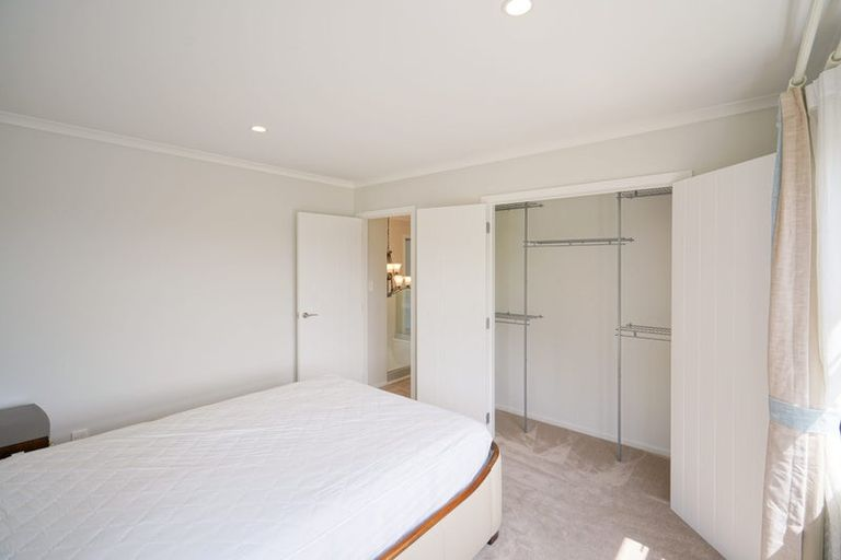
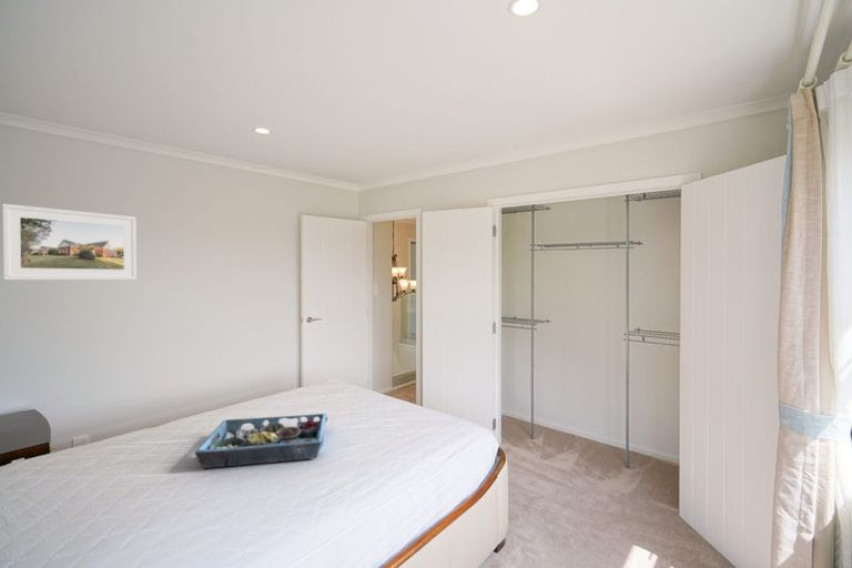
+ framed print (75, 245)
+ serving tray (268, 437)
